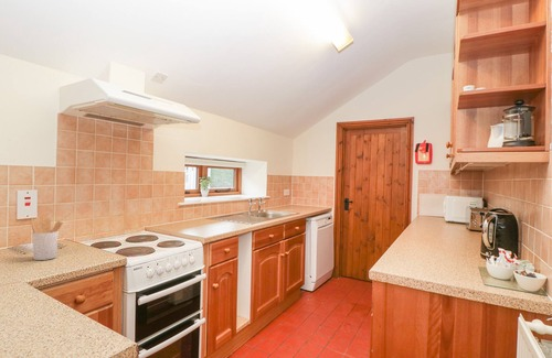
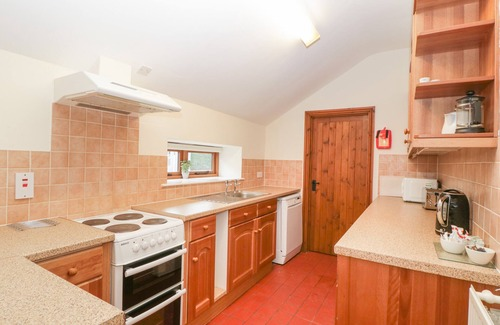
- utensil holder (43, 237)
